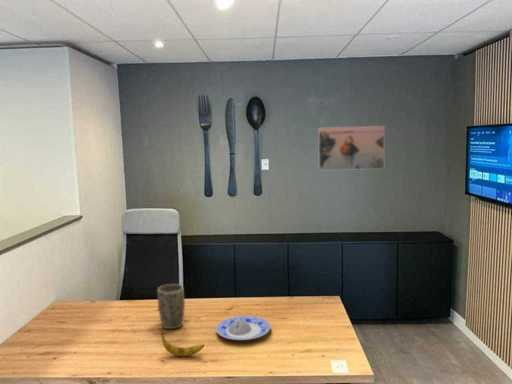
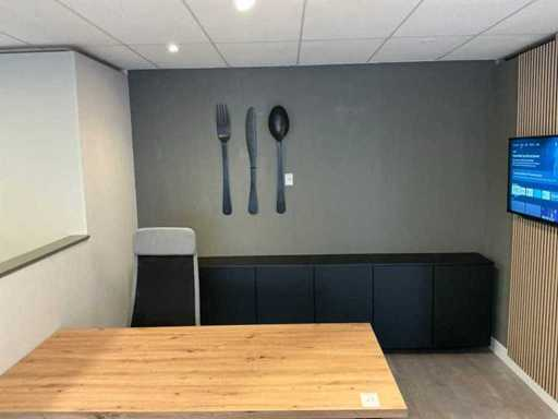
- banana (182, 347)
- plant pot (171, 306)
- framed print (351, 148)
- plate (243, 326)
